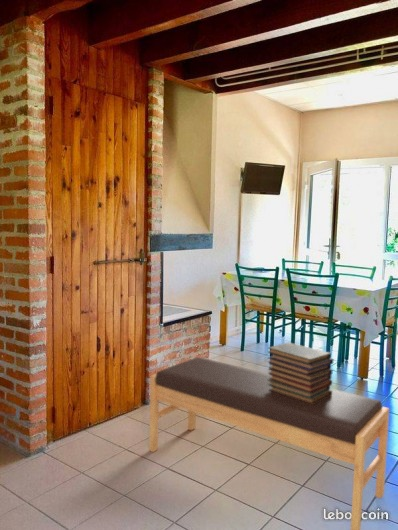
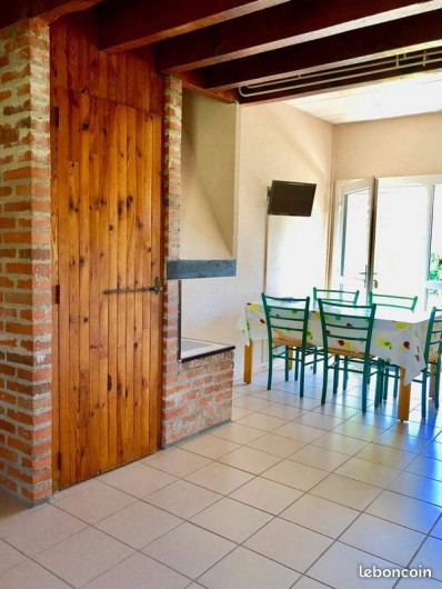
- bench (259, 427)
- book stack (299, 371)
